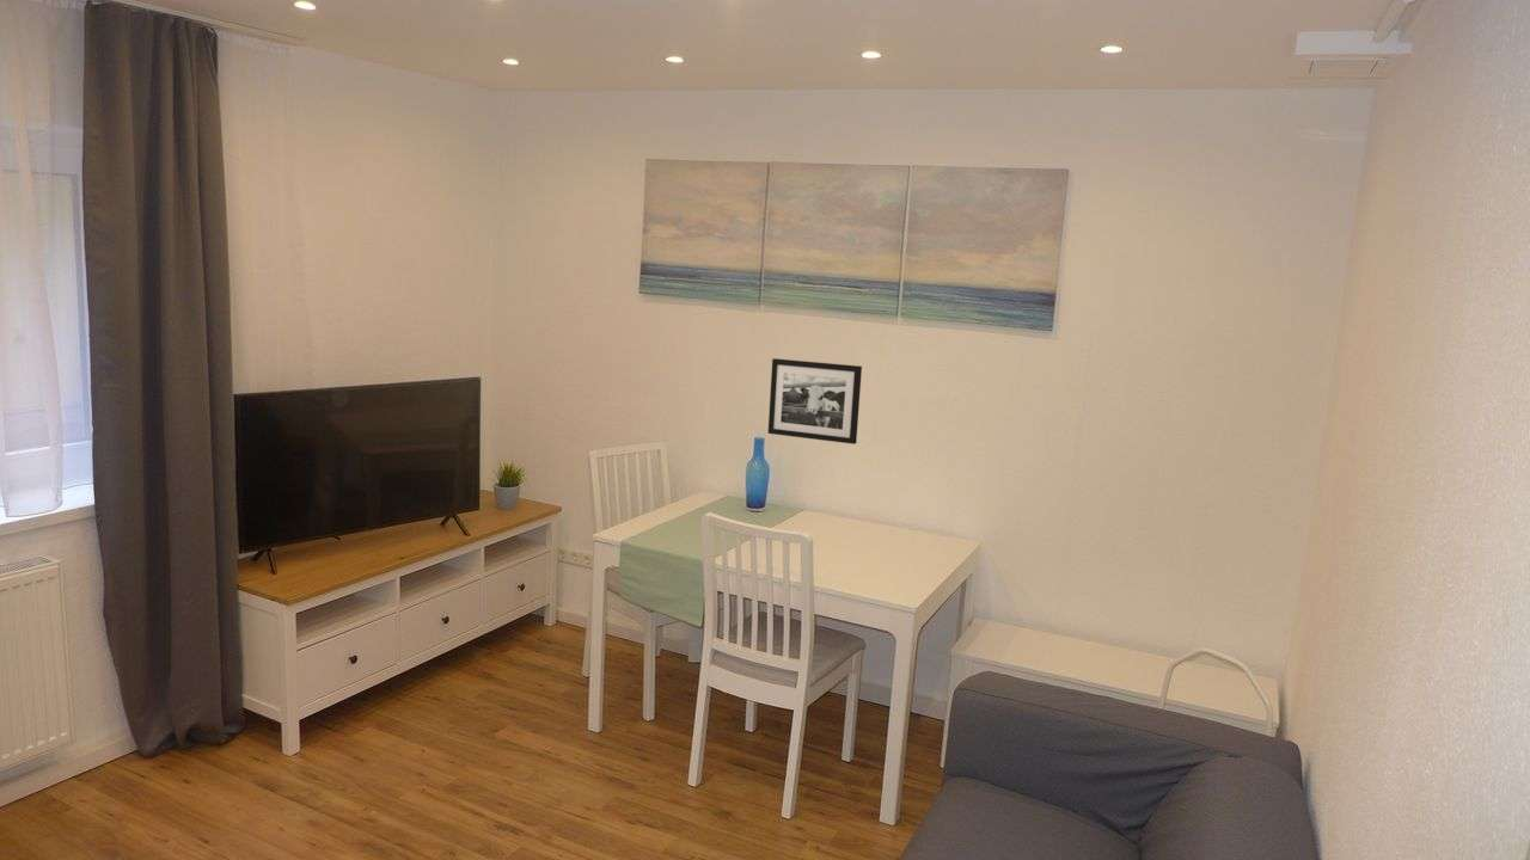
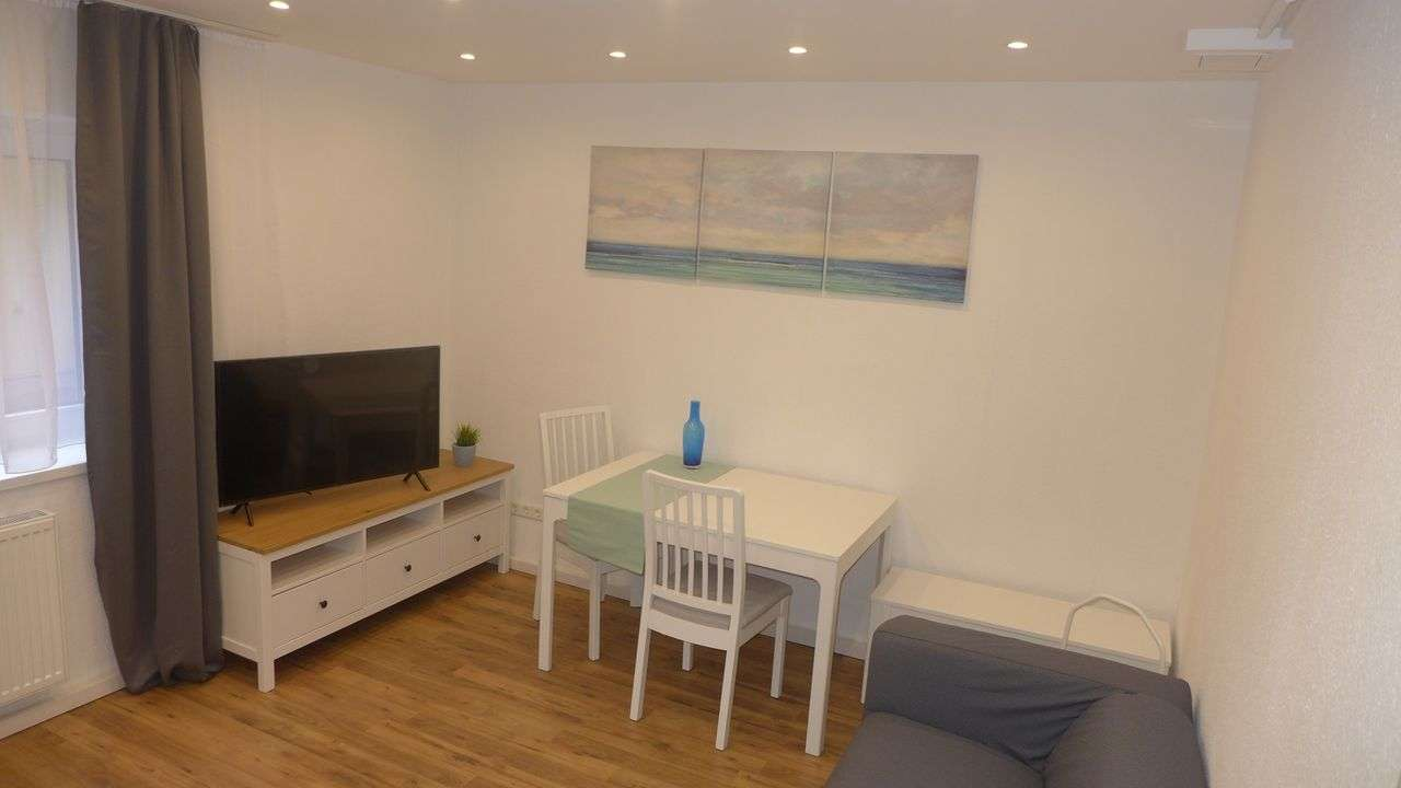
- picture frame (813, 400)
